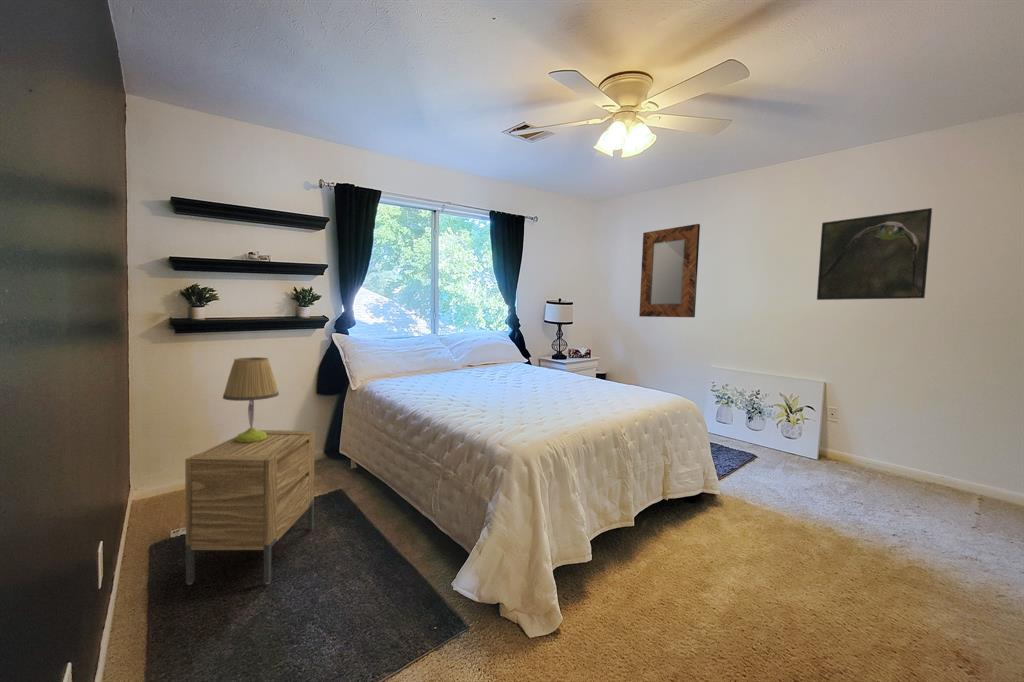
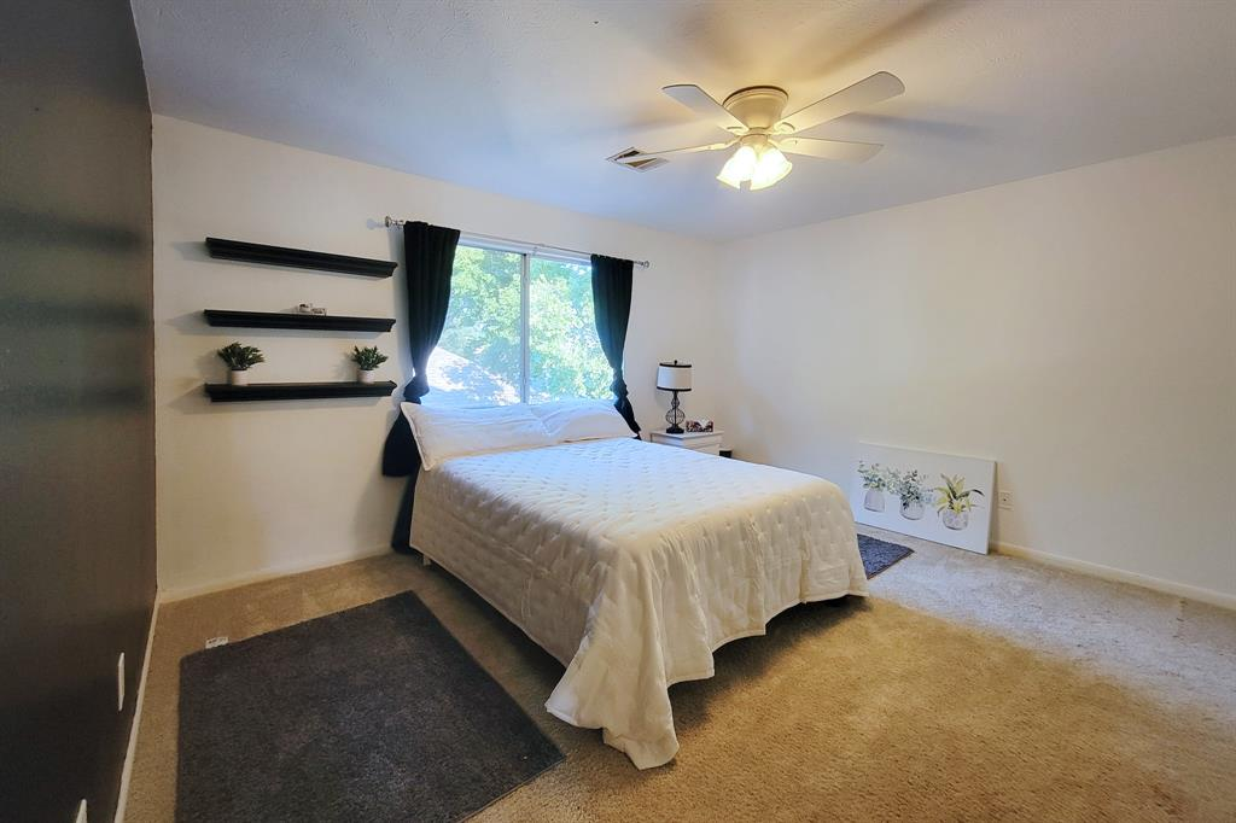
- table lamp (251, 398)
- nightstand (257, 499)
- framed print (869, 257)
- home mirror (667, 273)
